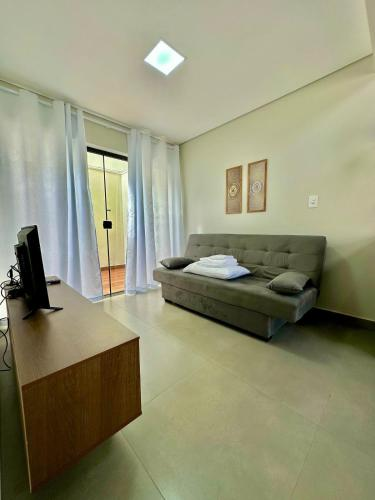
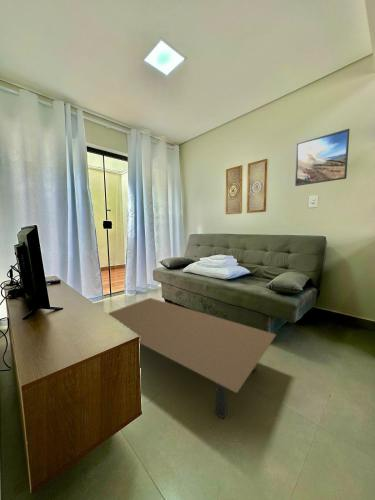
+ coffee table (176, 341)
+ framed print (320, 159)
